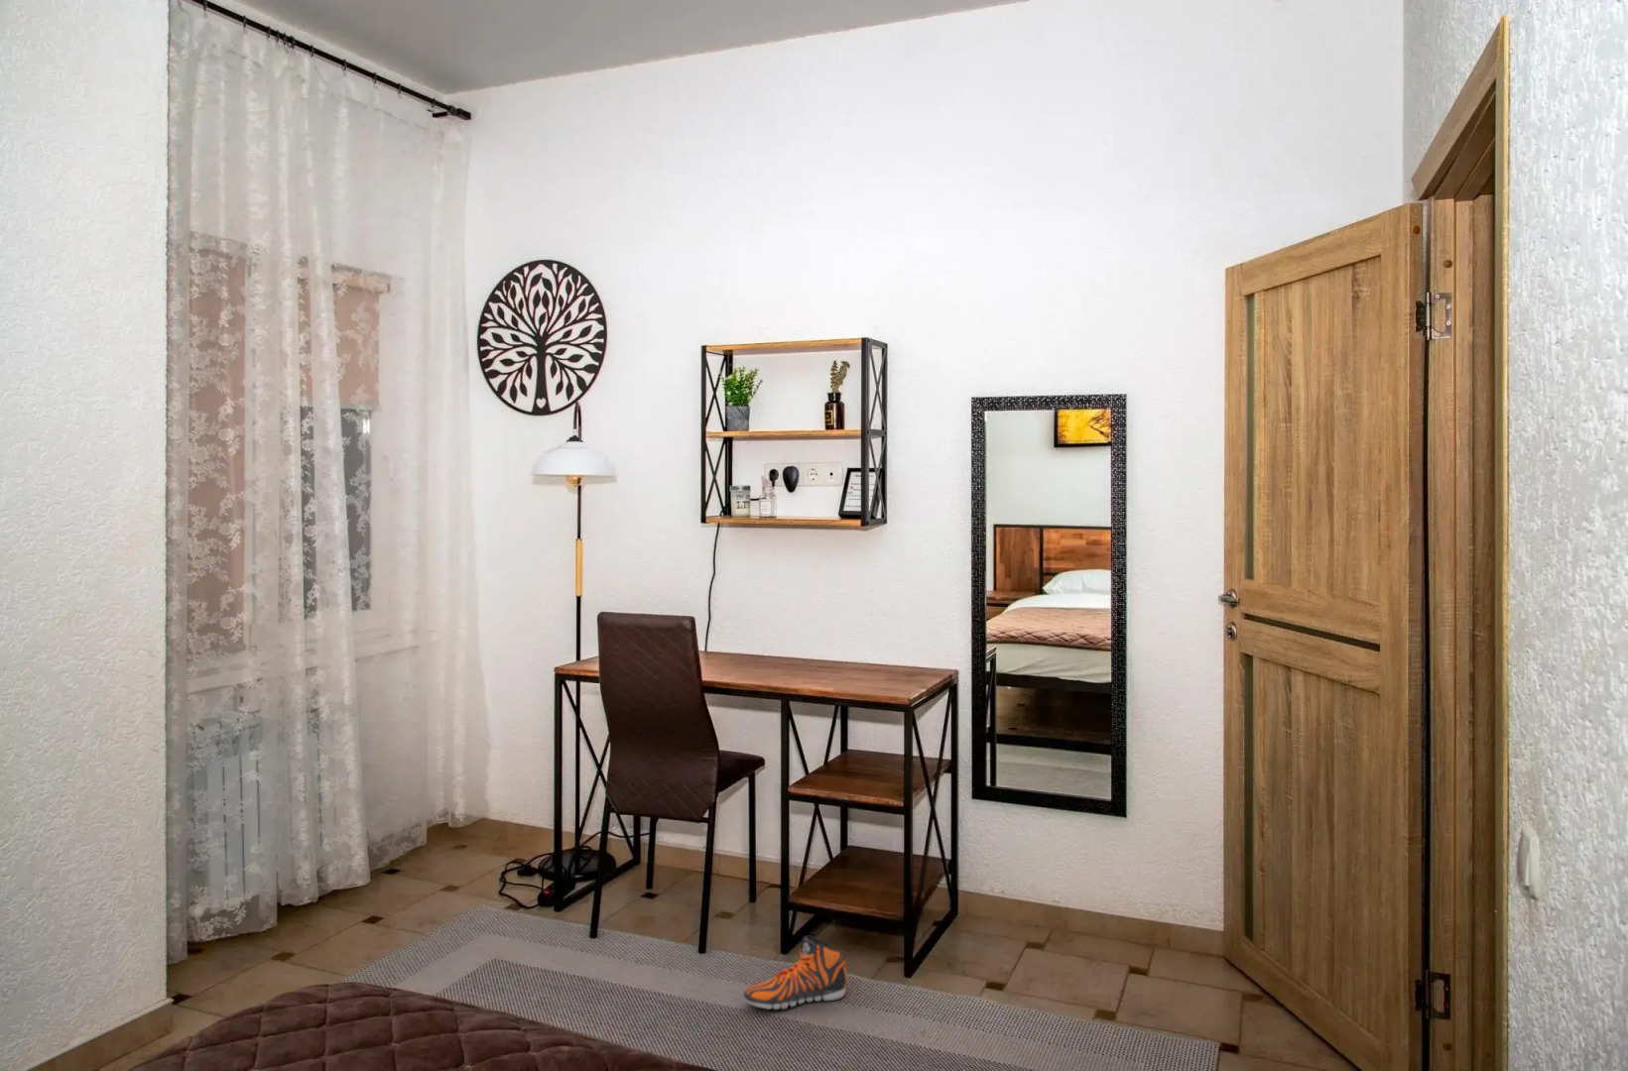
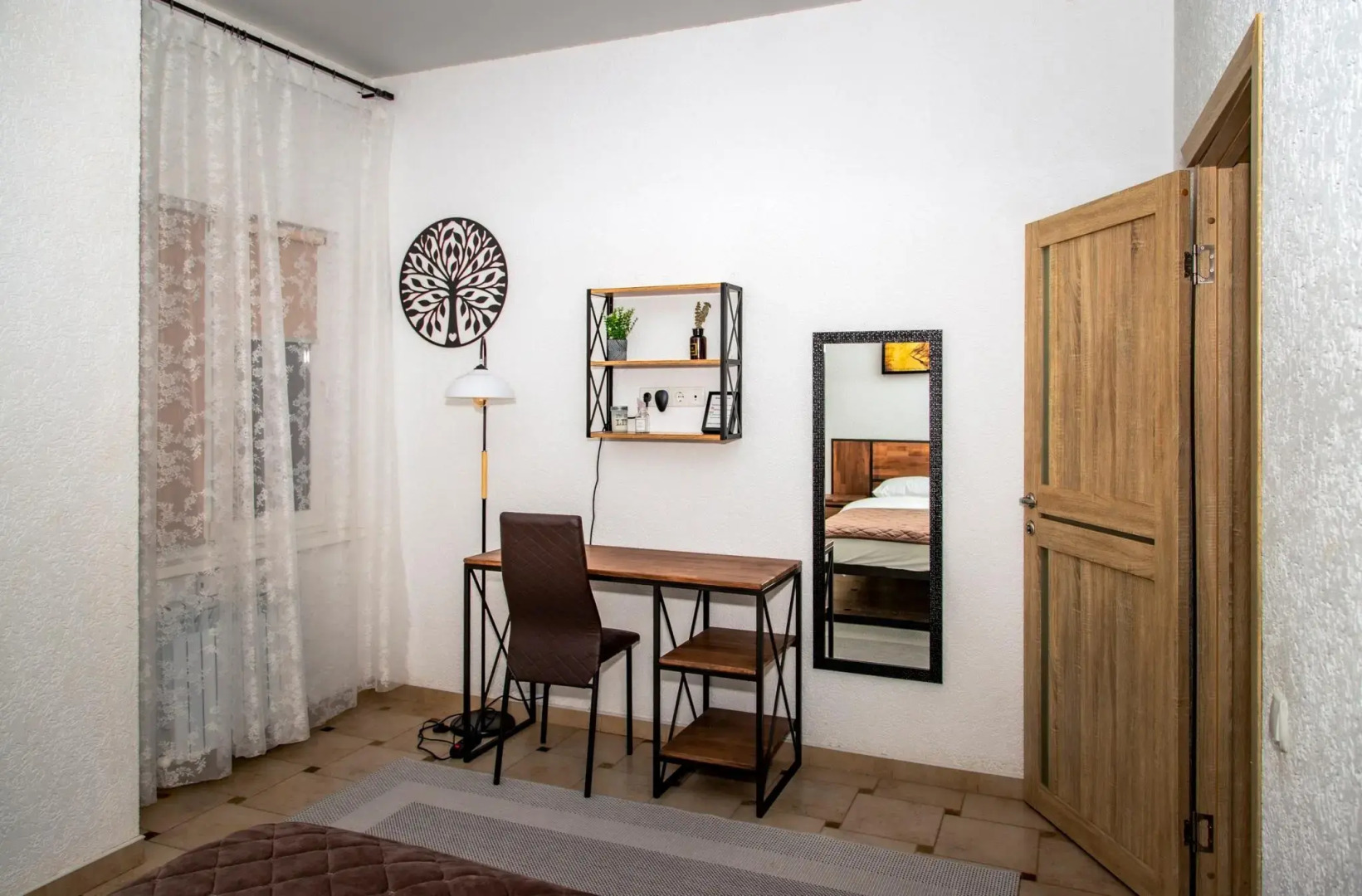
- sneaker (795, 969)
